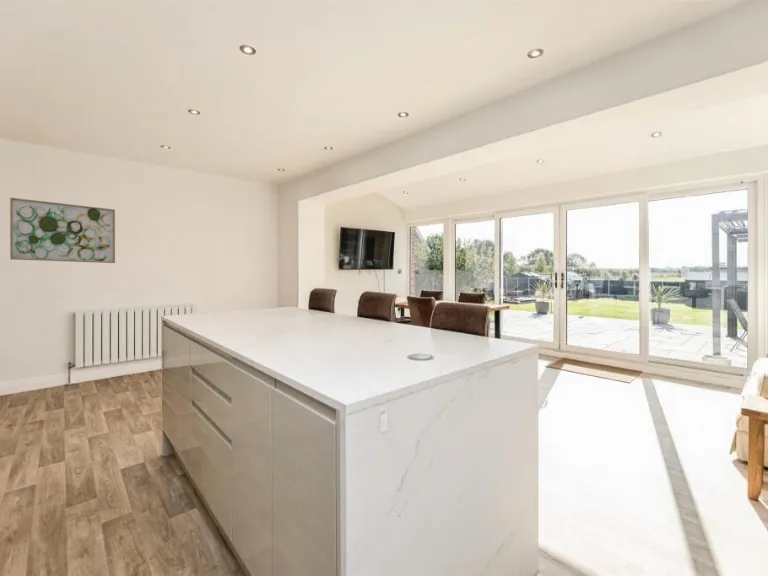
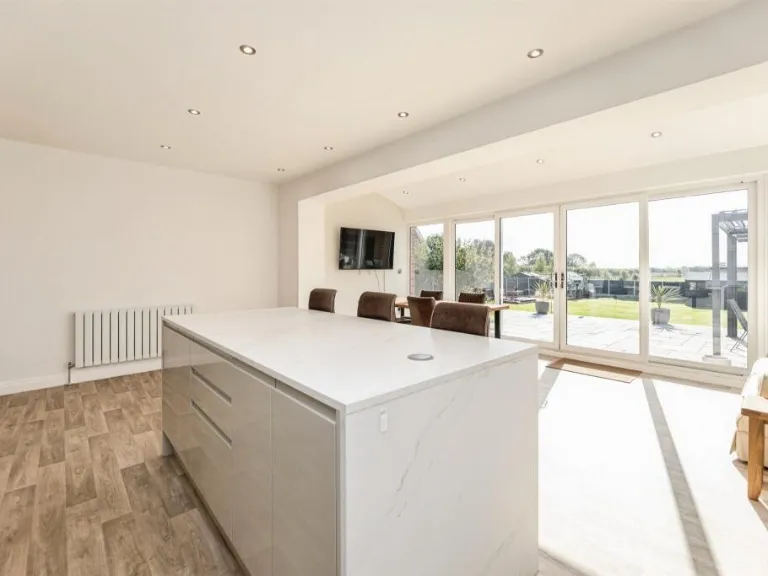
- wall art (66, 232)
